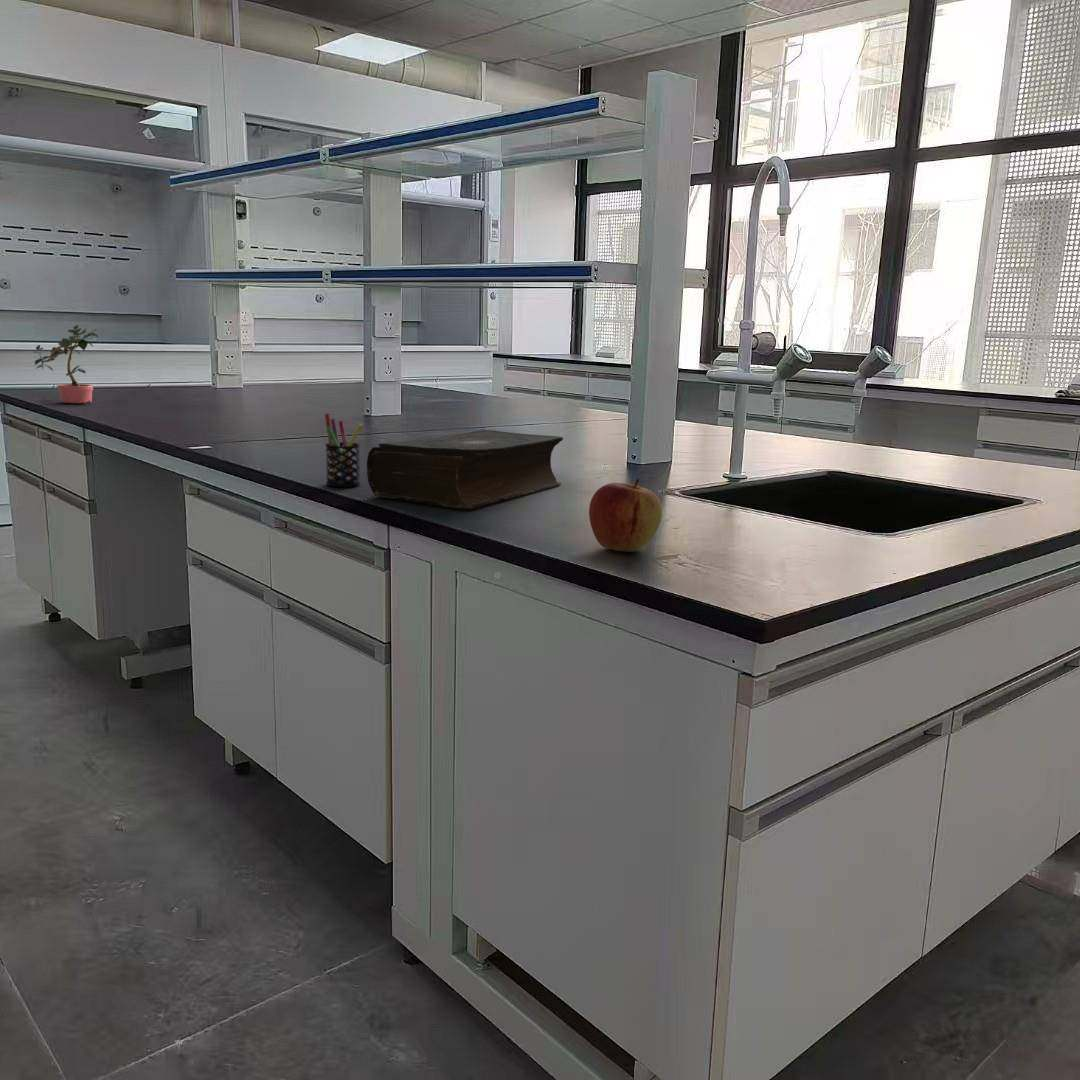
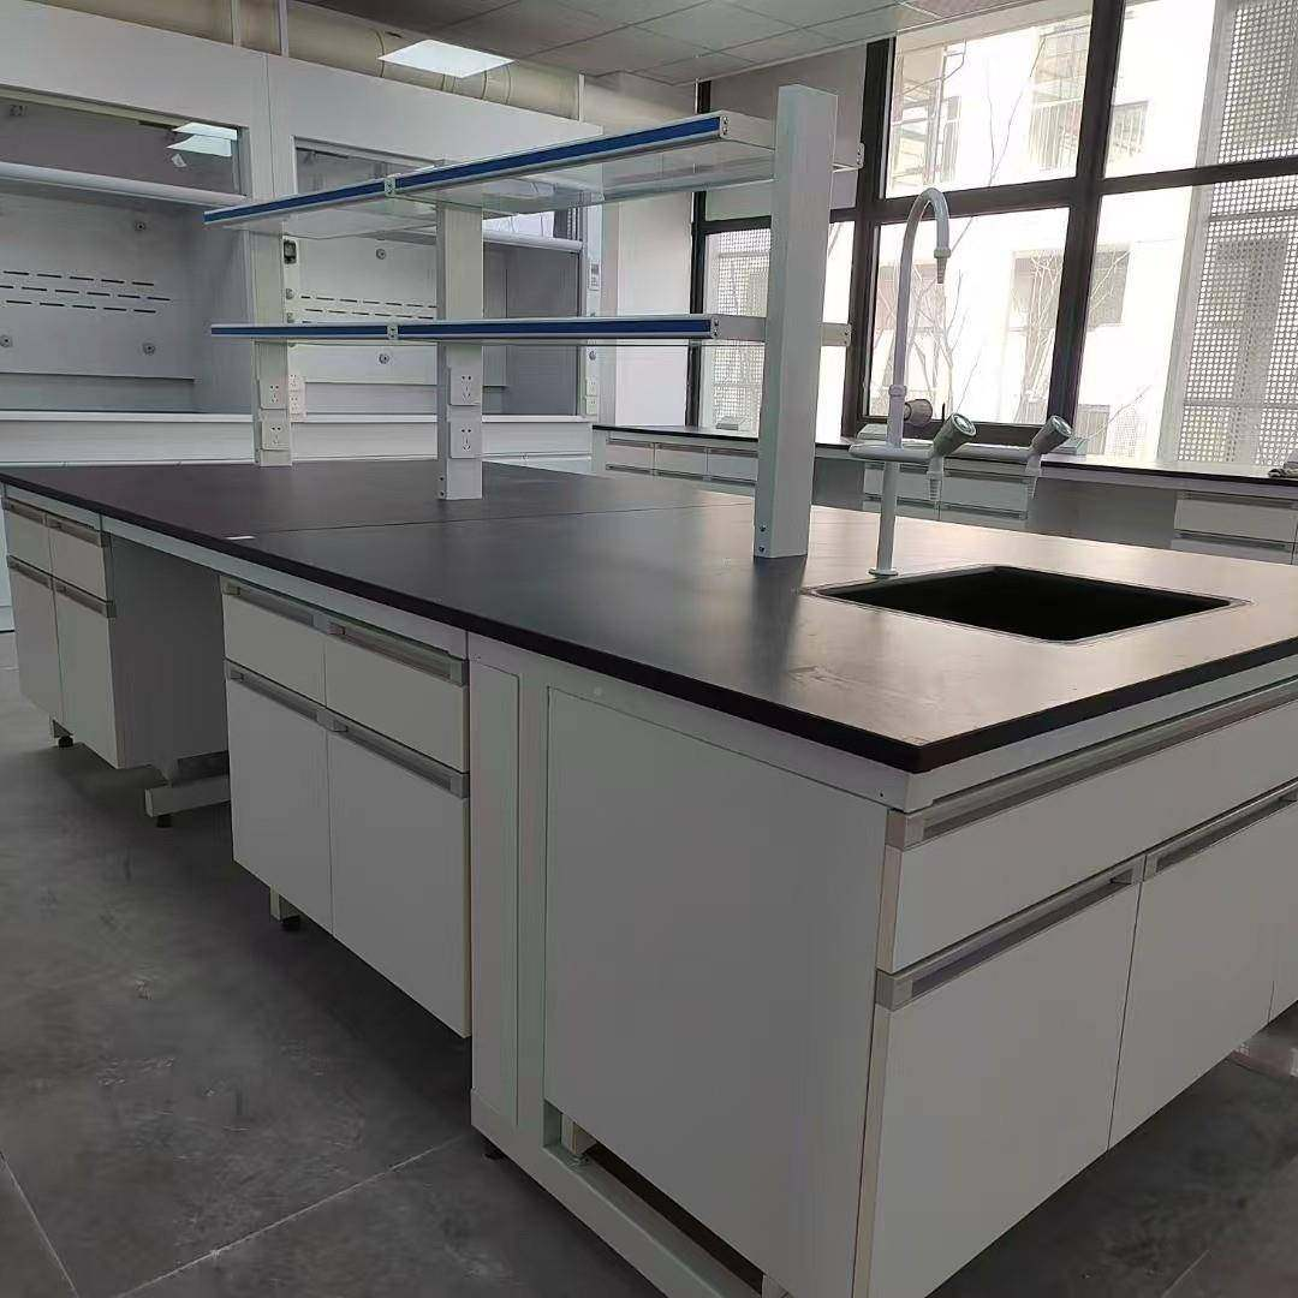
- book (470, 463)
- pen holder (338, 449)
- apple (625, 513)
- potted plant (68, 363)
